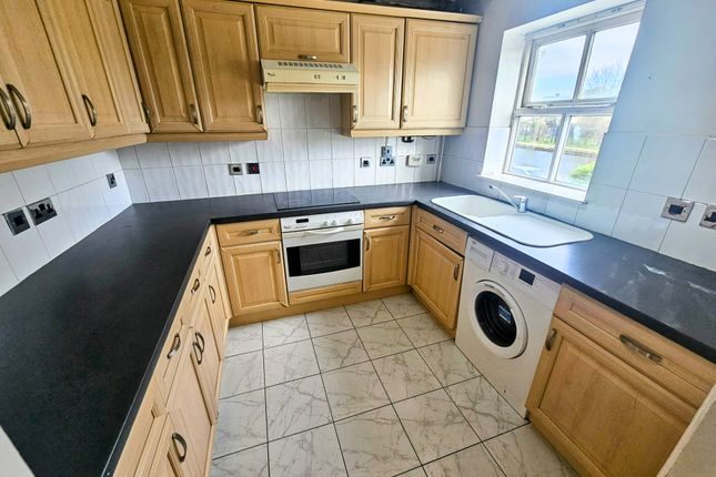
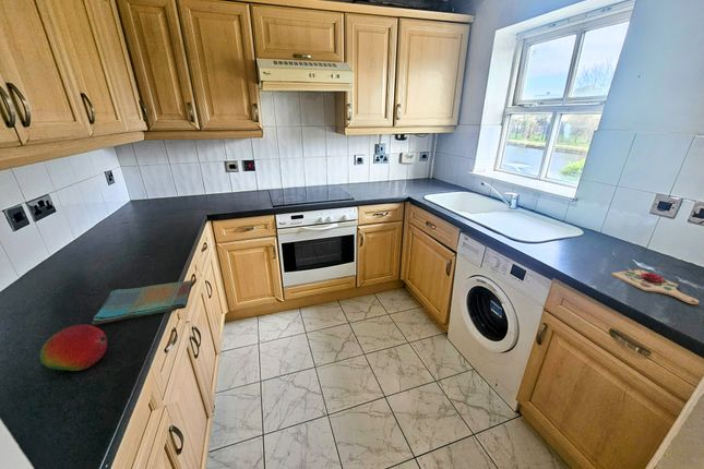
+ cutting board (658, 284)
+ fruit (74, 347)
+ dish towel (147, 299)
